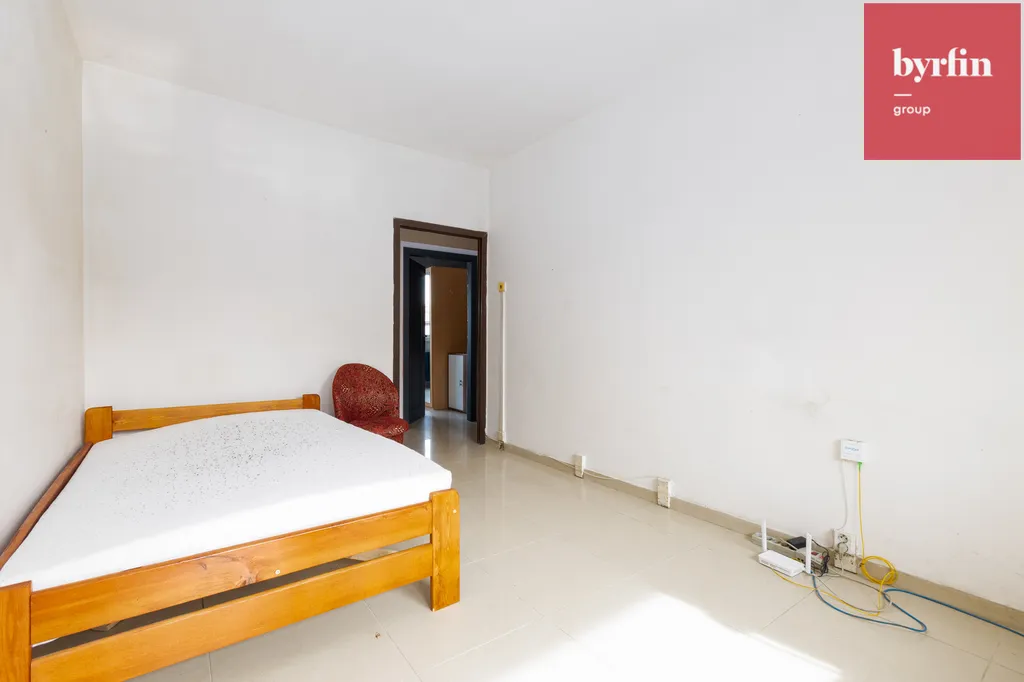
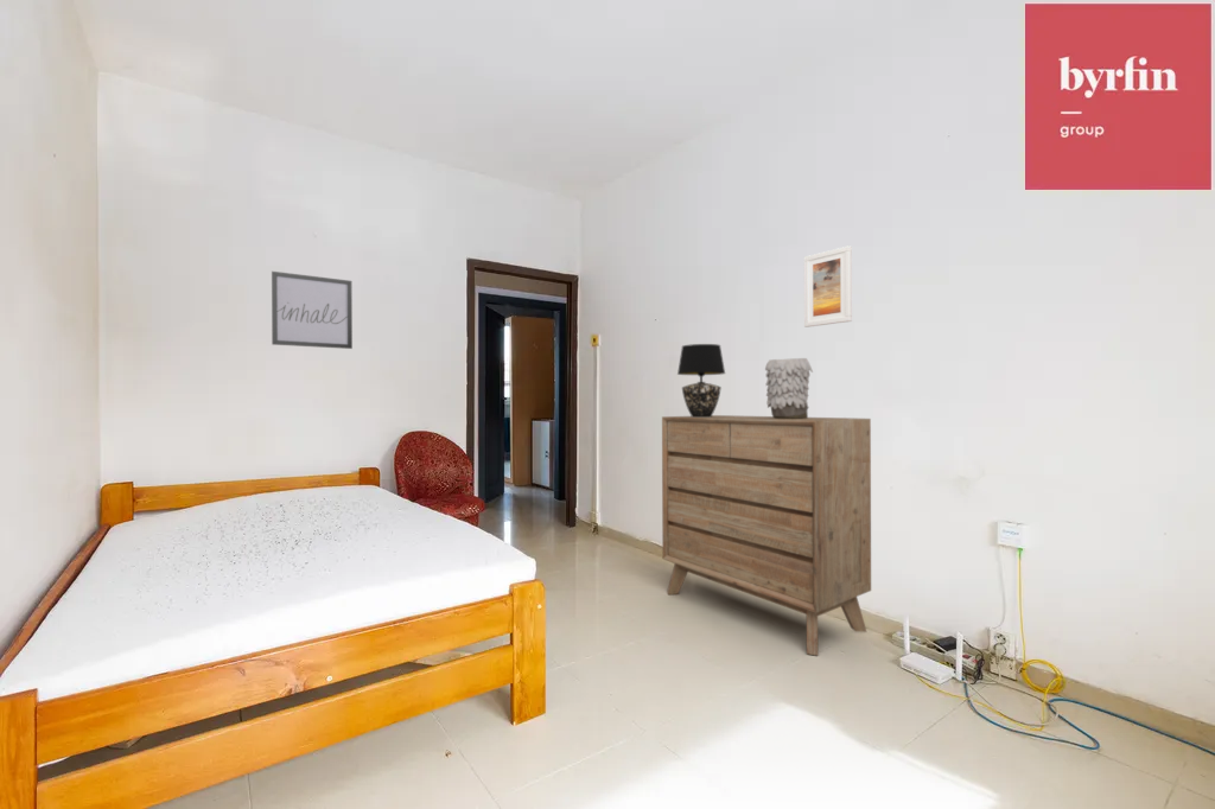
+ vase (791, 388)
+ table lamp (701, 381)
+ dresser (756, 514)
+ wall art (313, 311)
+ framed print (827, 287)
